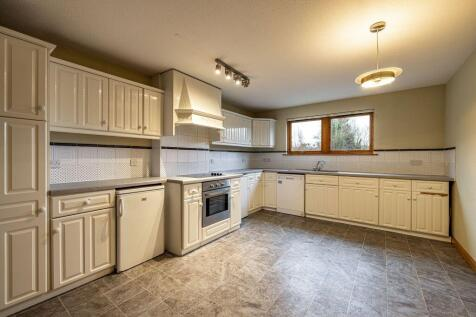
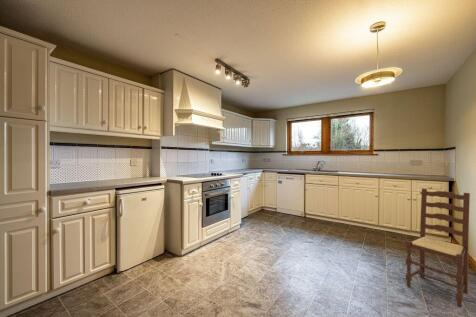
+ dining chair (437, 240)
